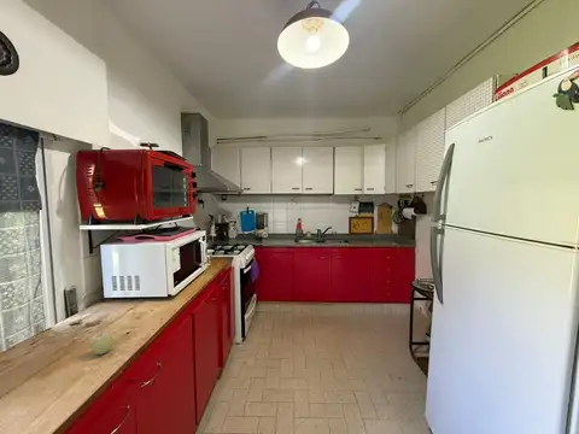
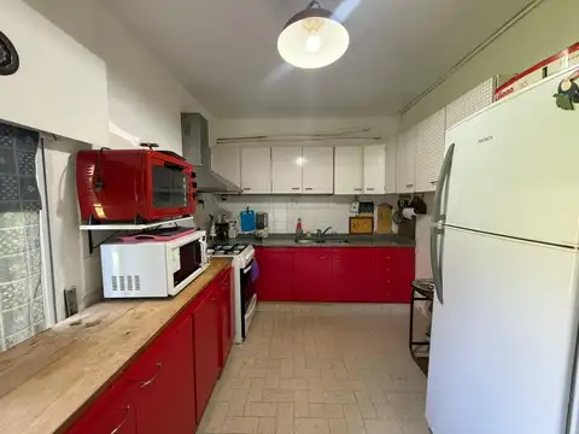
- fruit (101, 341)
